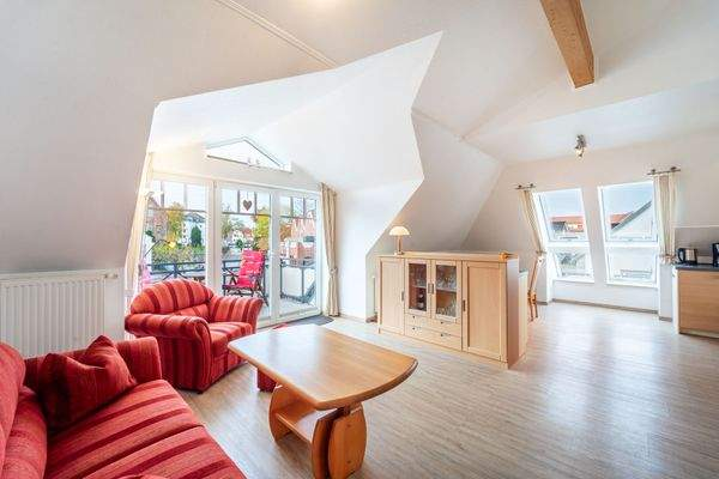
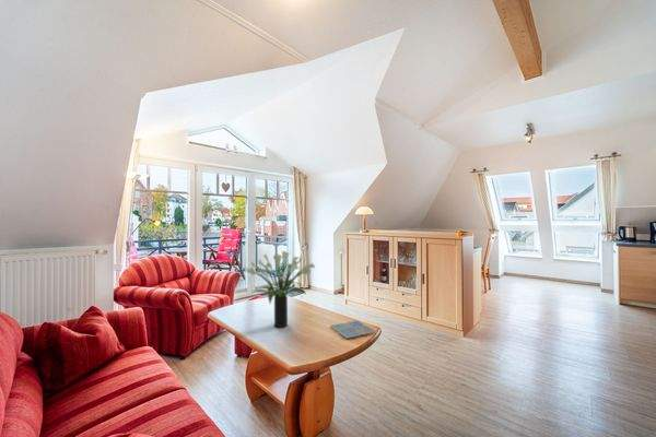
+ potted plant (281, 287)
+ drink coaster (352, 329)
